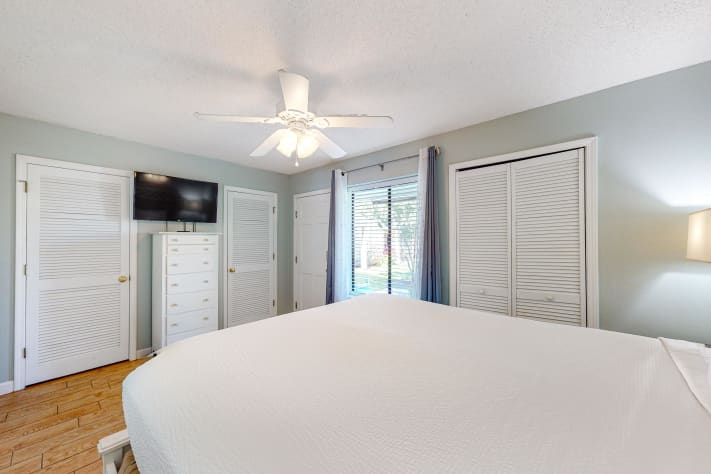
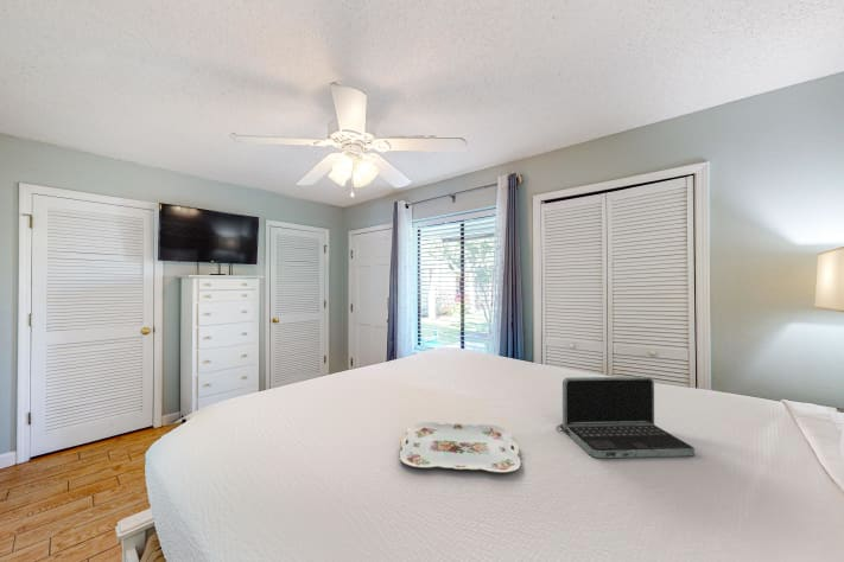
+ laptop (617, 410)
+ serving tray (458, 445)
